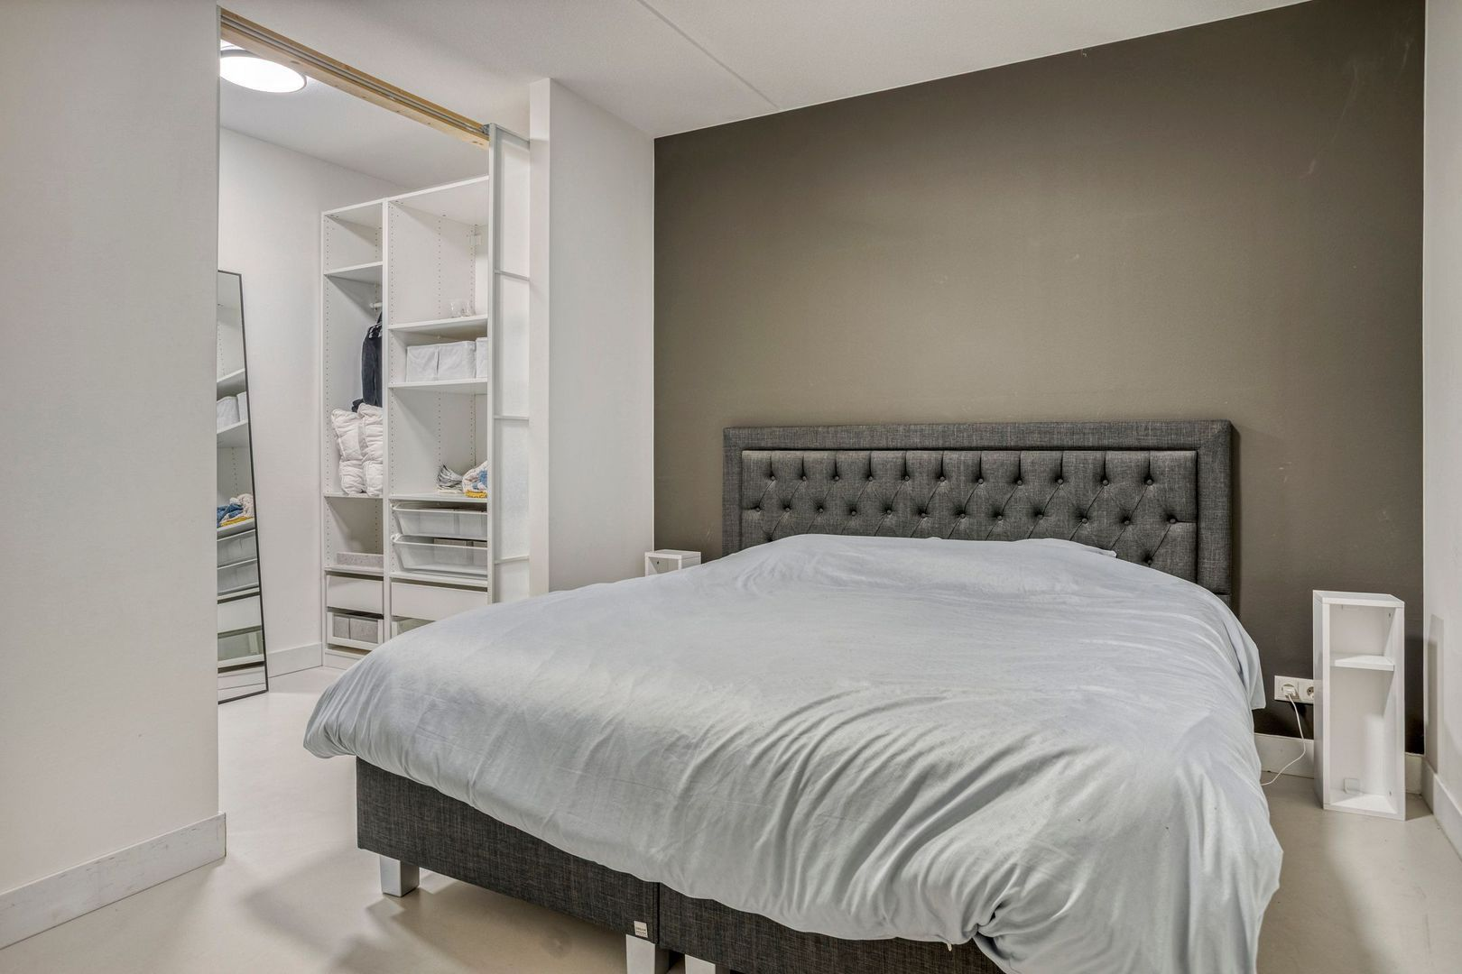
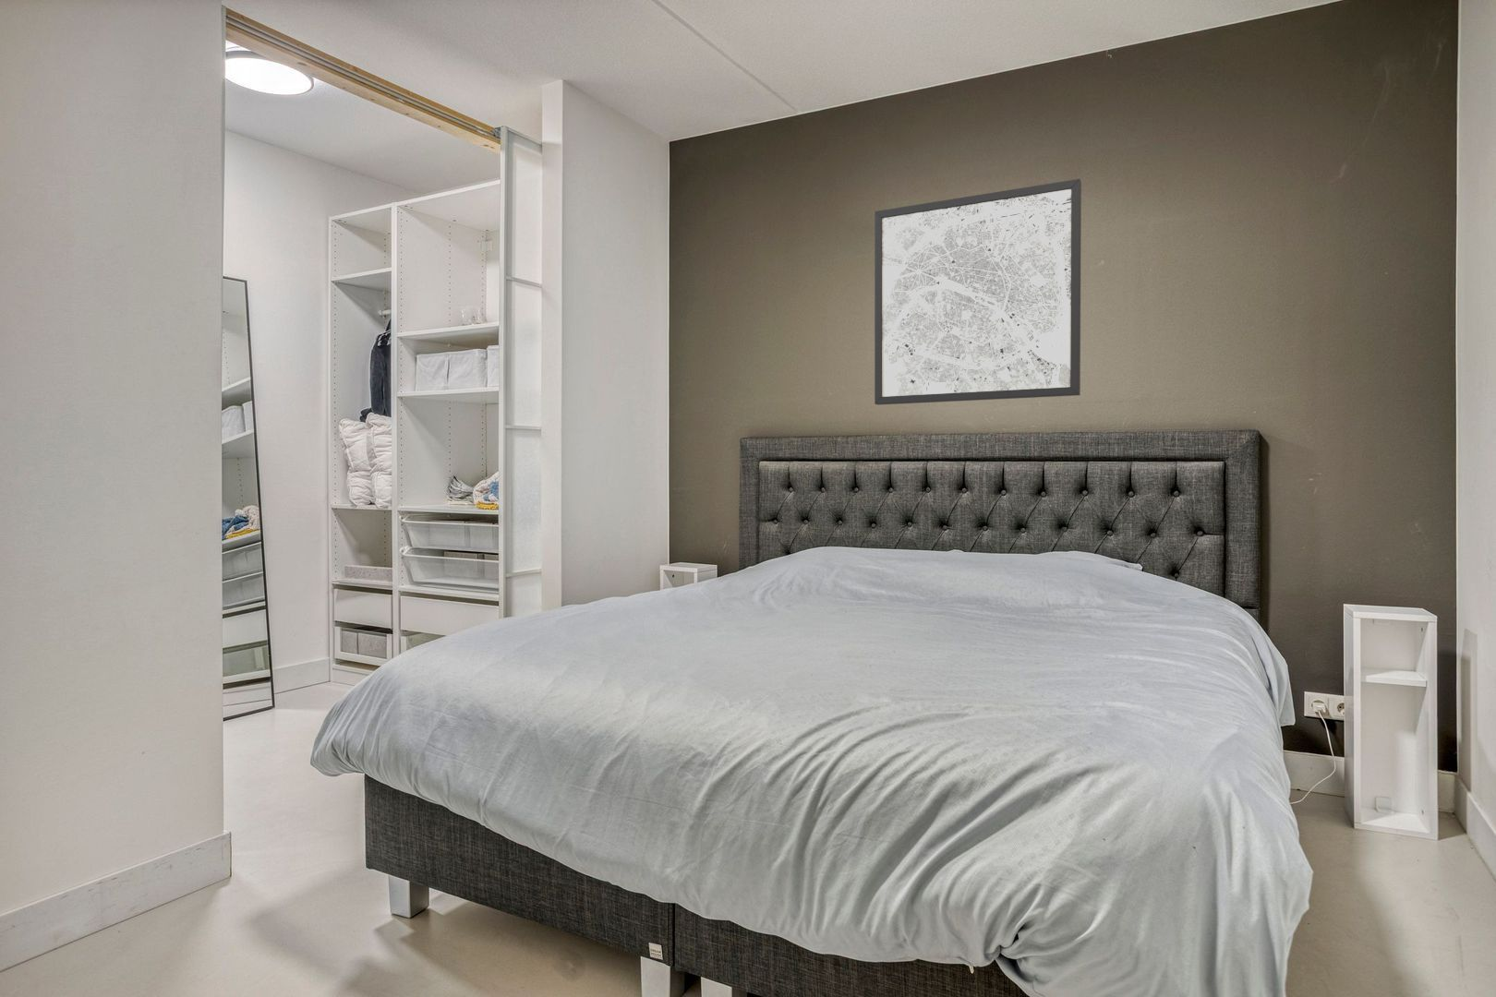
+ wall art (973, 298)
